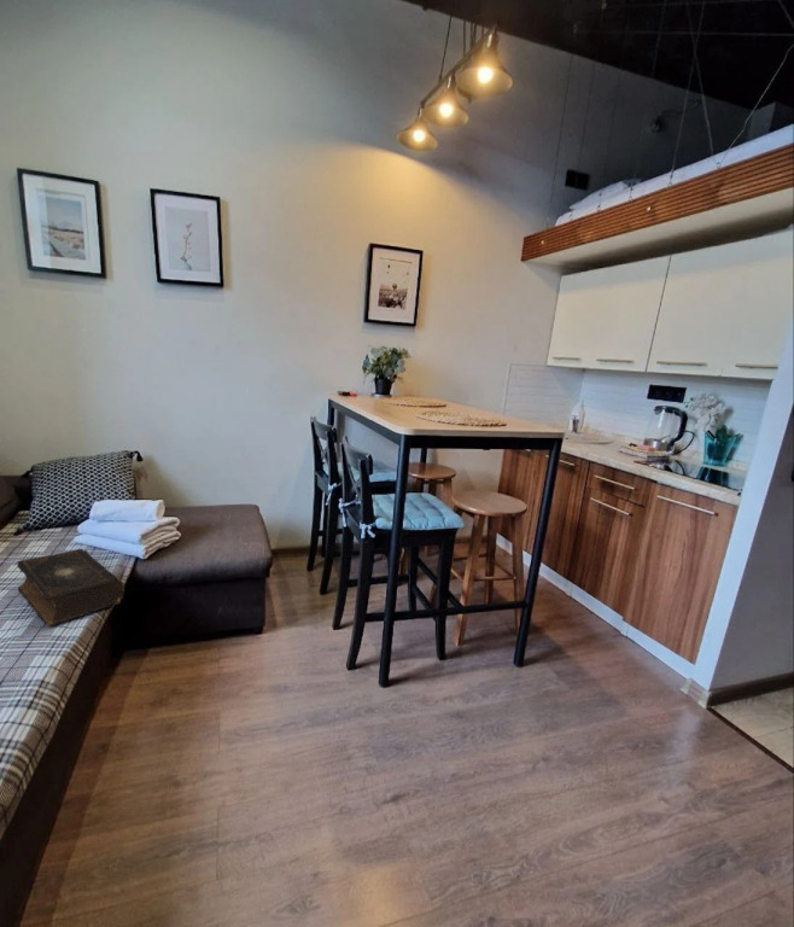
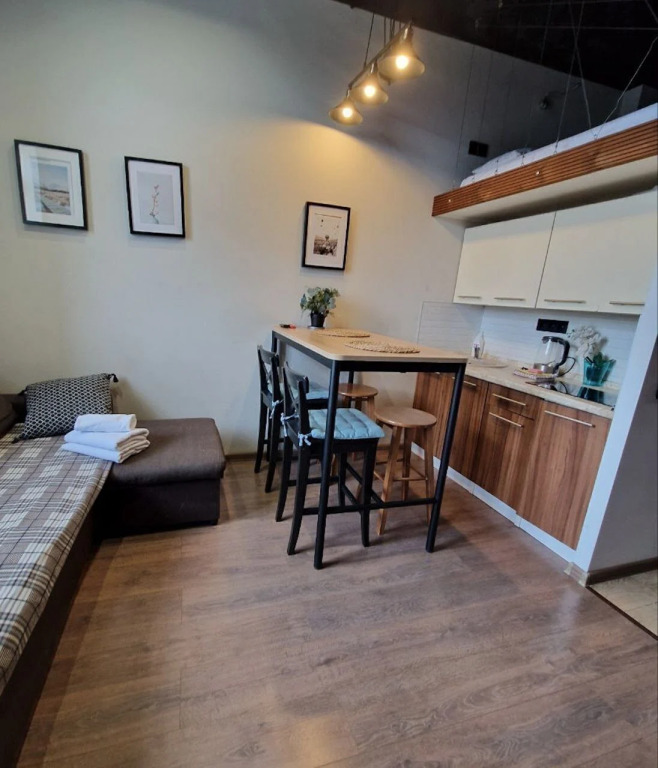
- book (69, 582)
